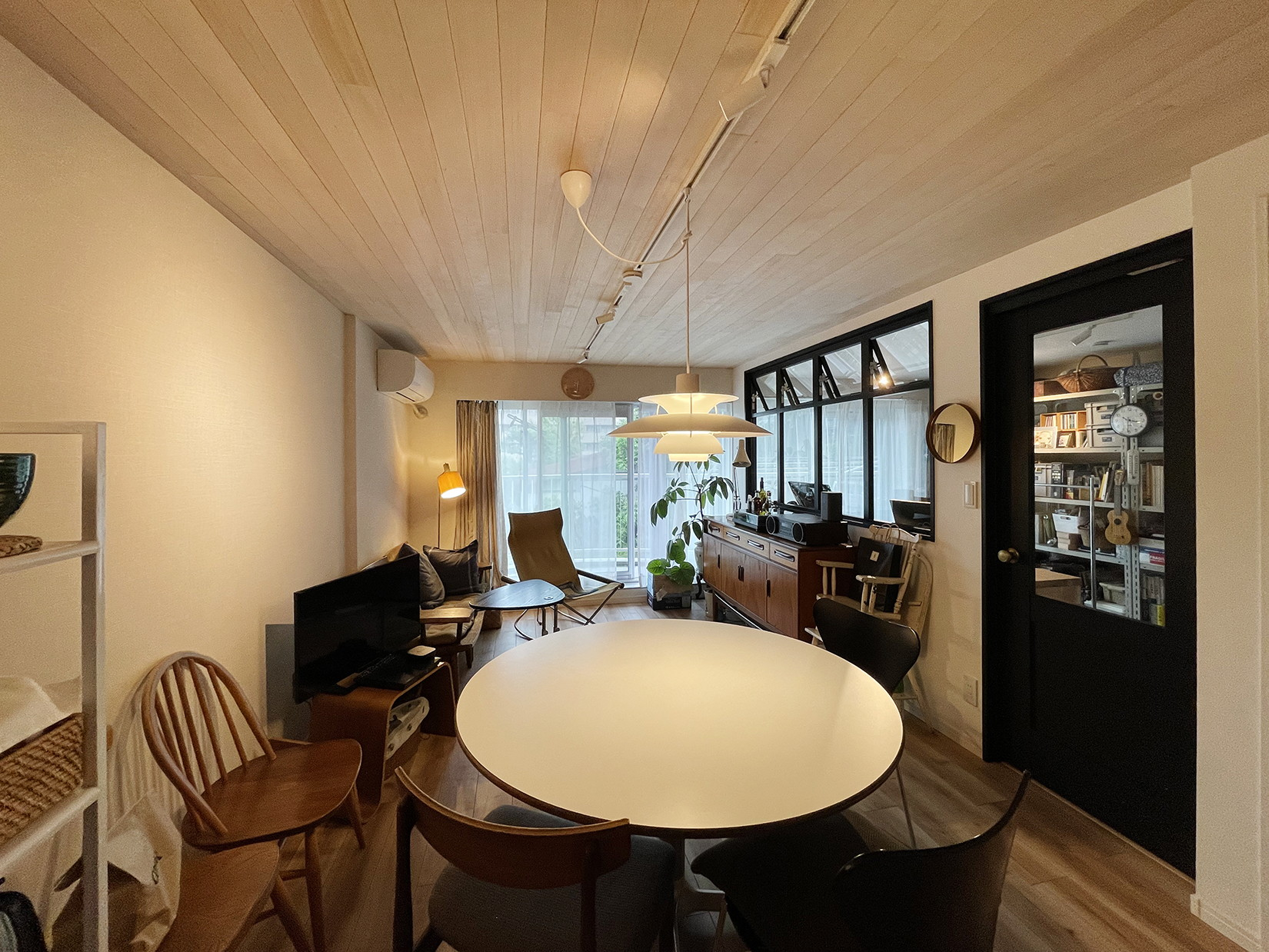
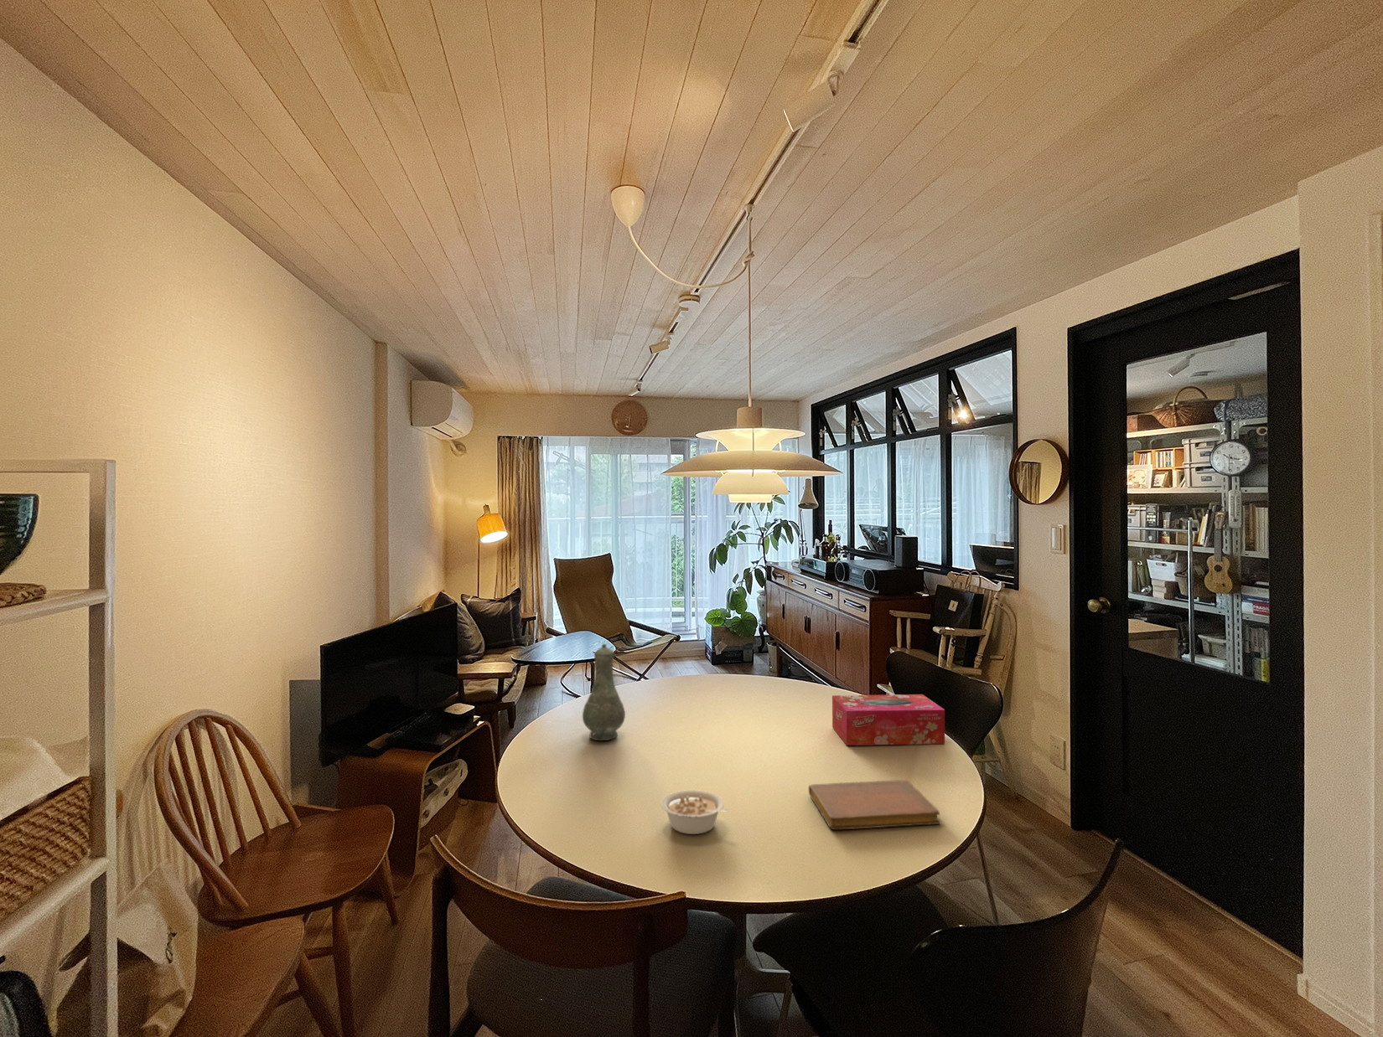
+ notebook (871, 802)
+ legume (695, 810)
+ tissue box (886, 719)
+ vase (604, 690)
